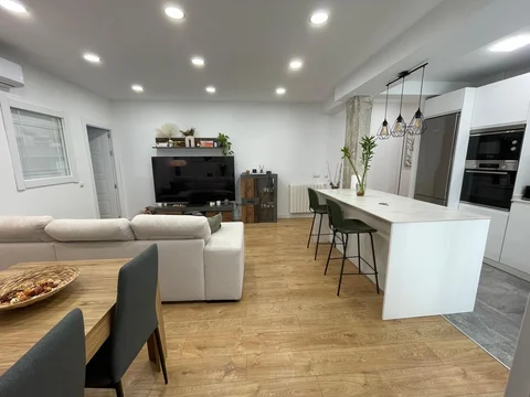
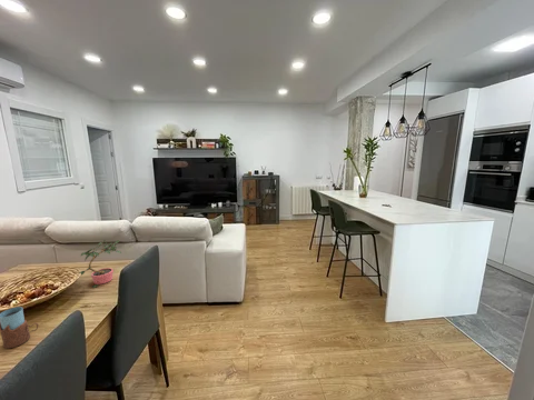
+ potted plant (105, 252)
+ drinking glass (19, 326)
